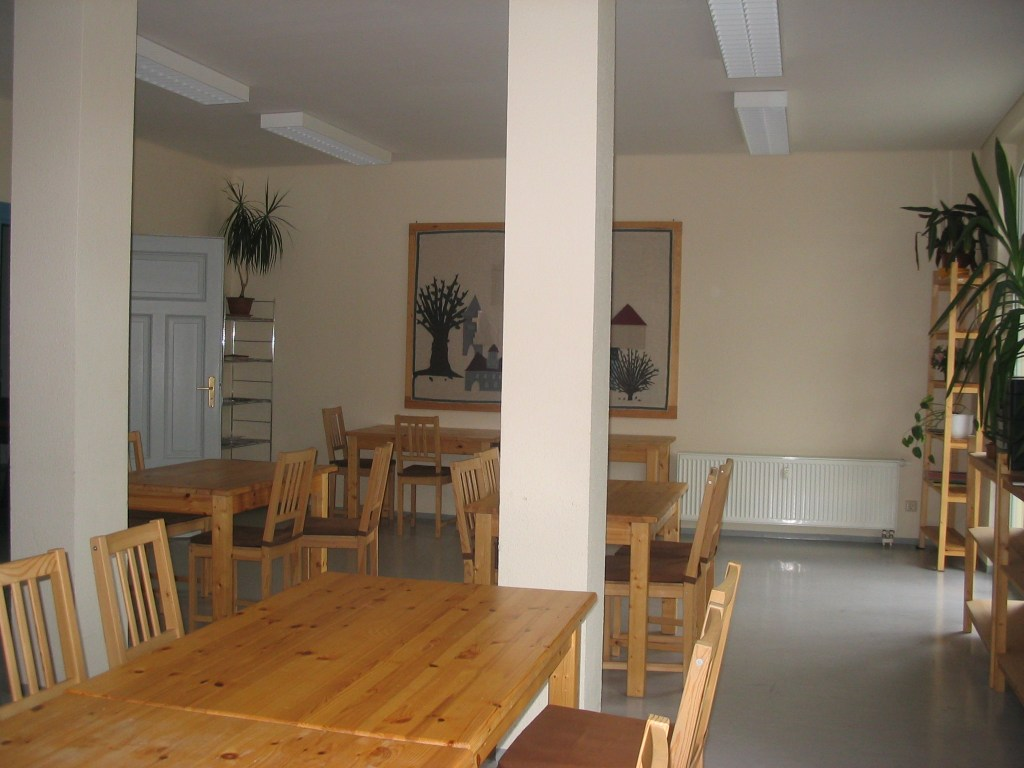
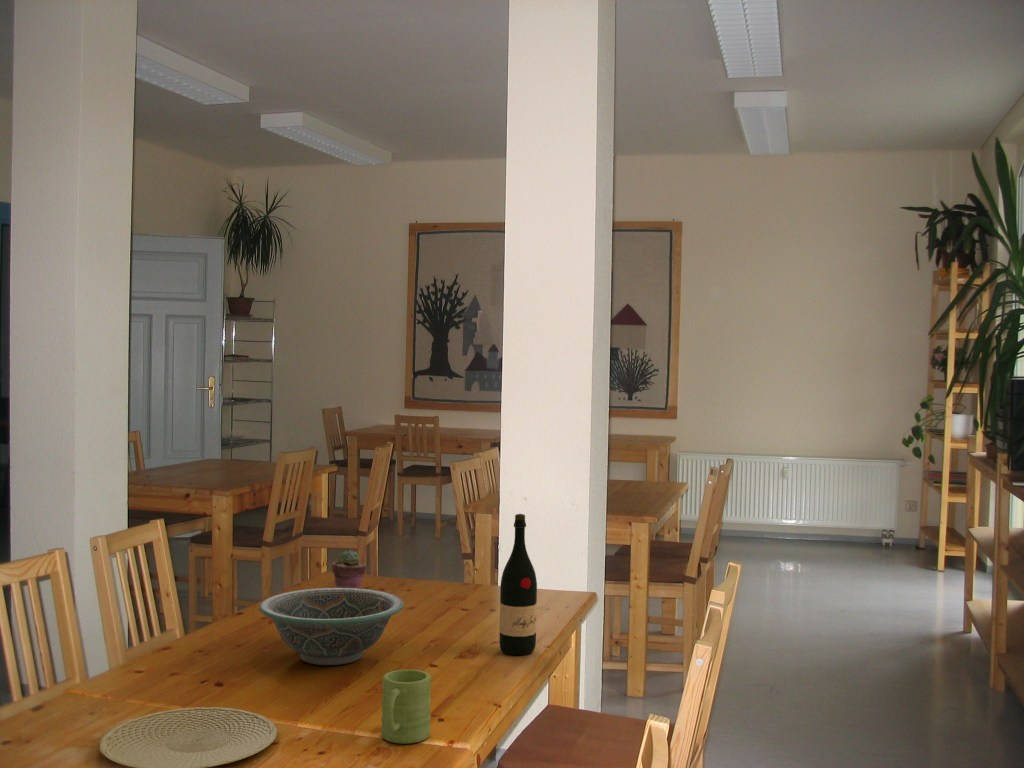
+ mug (402, 709)
+ plate (190, 738)
+ potted succulent (348, 572)
+ wine bottle (518, 582)
+ decorative bowl (331, 629)
